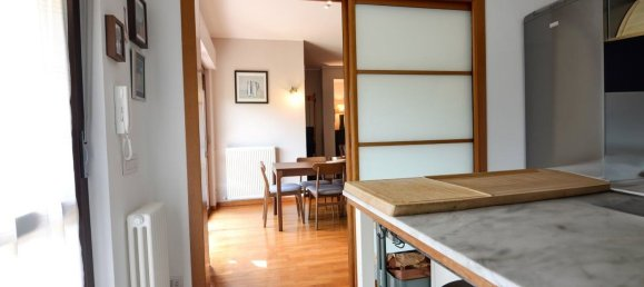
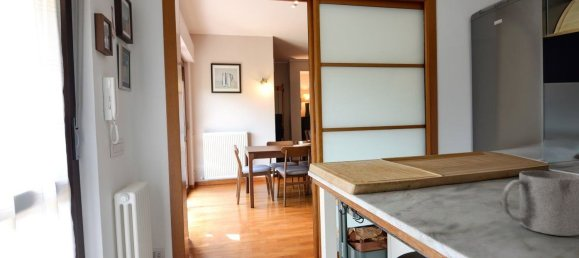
+ mug (538, 201)
